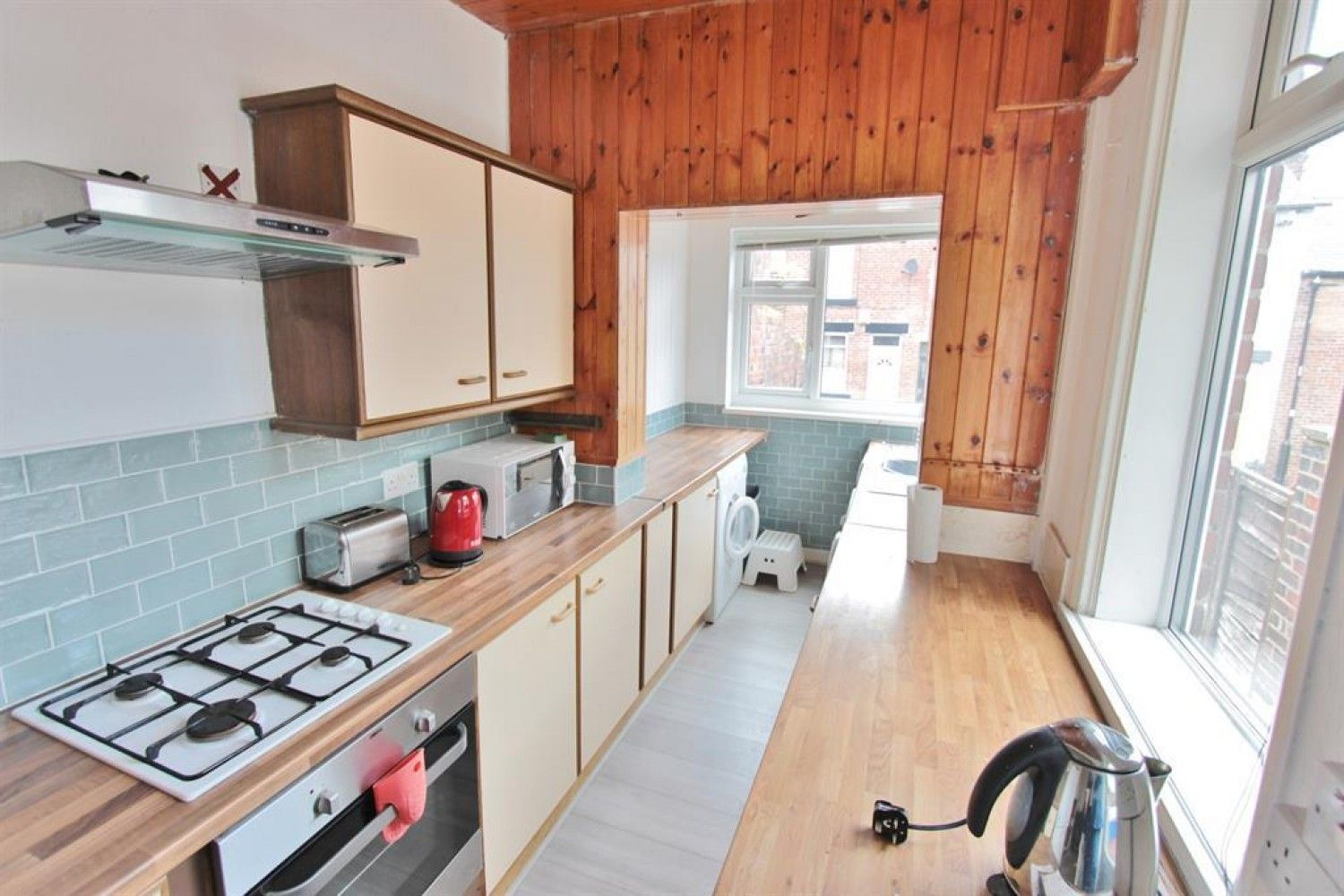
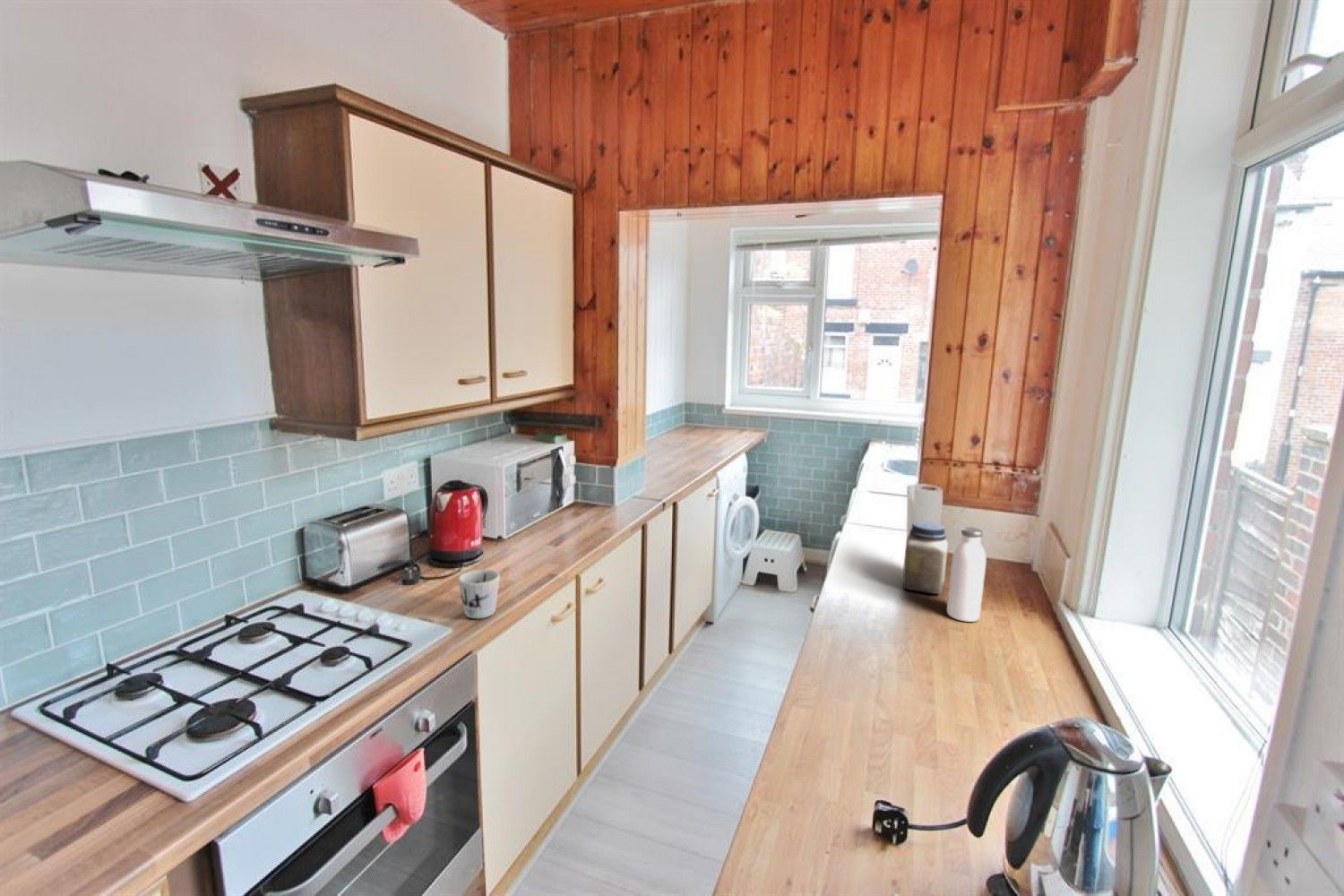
+ water bottle (967, 573)
+ mug (483, 590)
+ jar (925, 556)
